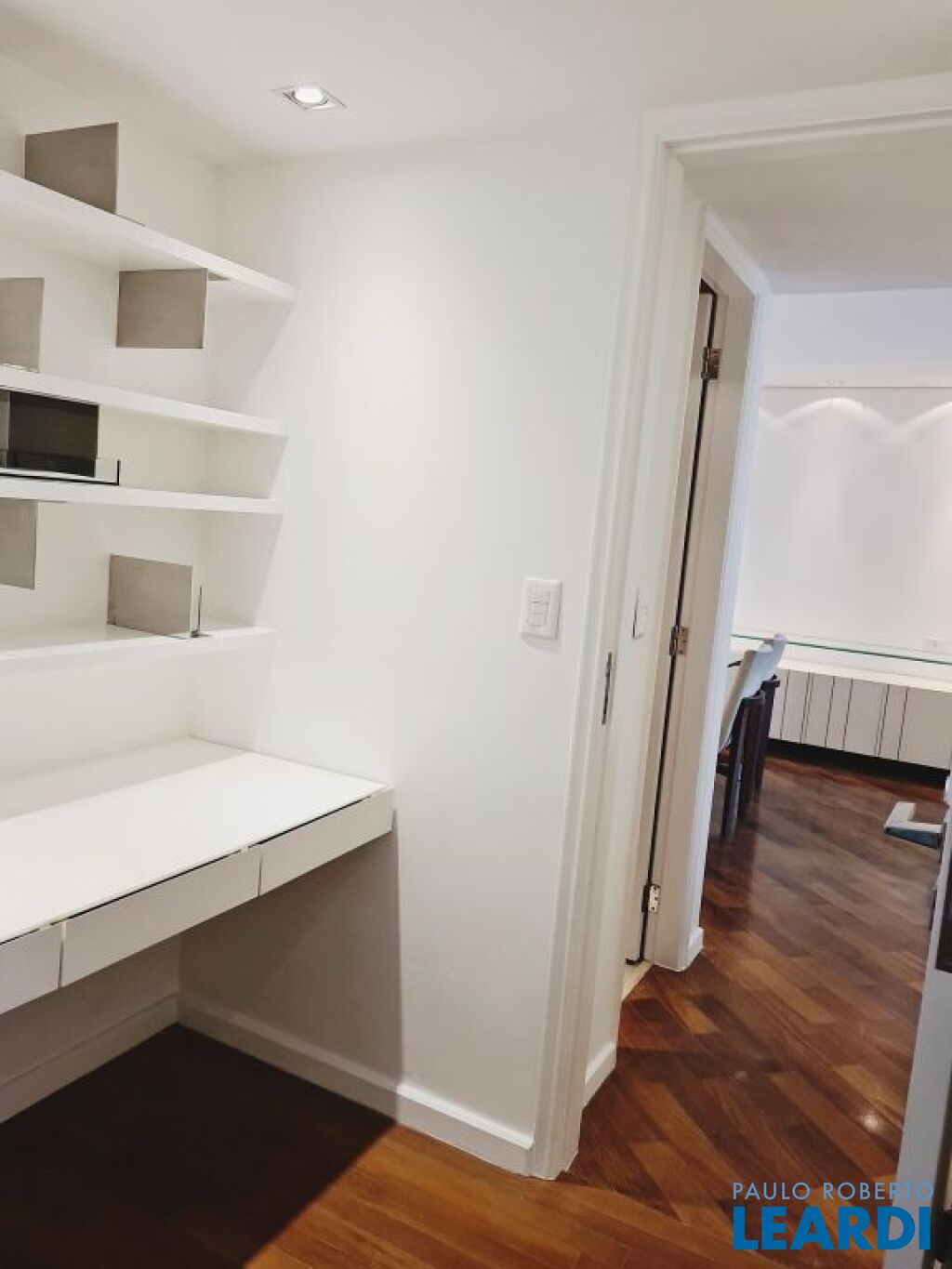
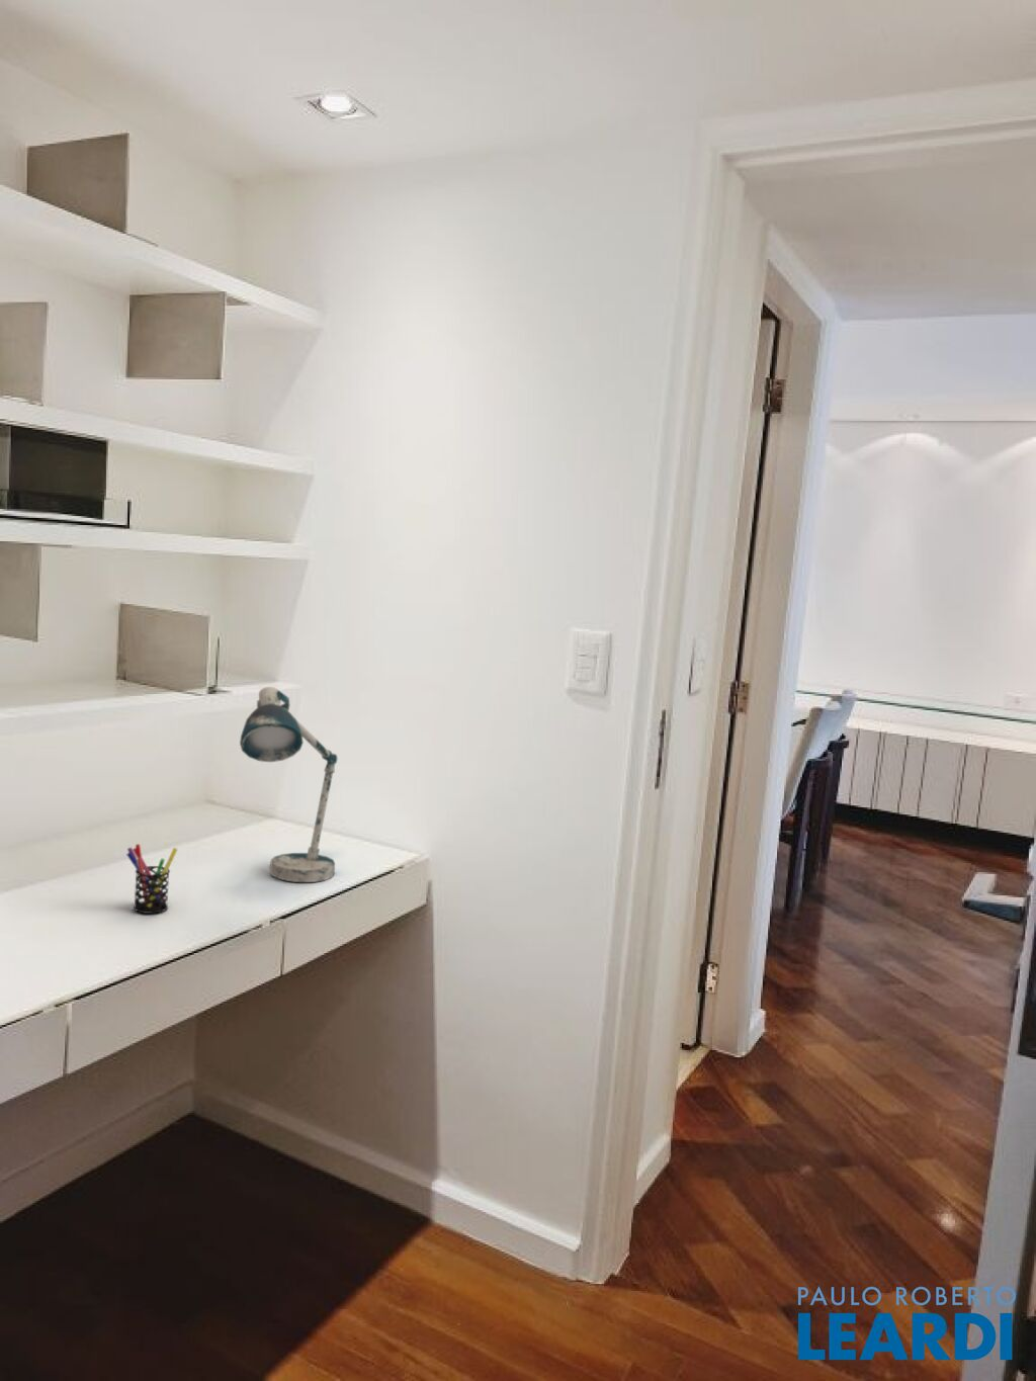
+ pen holder (151, 876)
+ desk lamp (282, 760)
